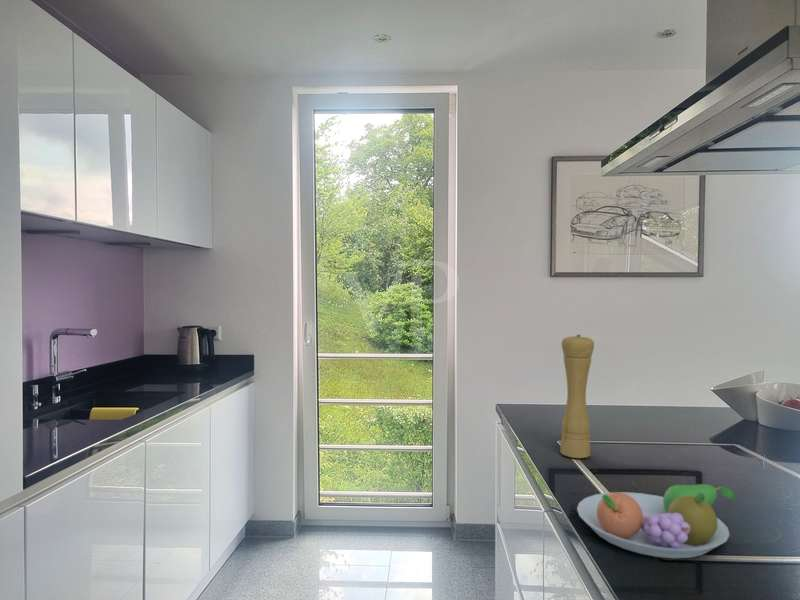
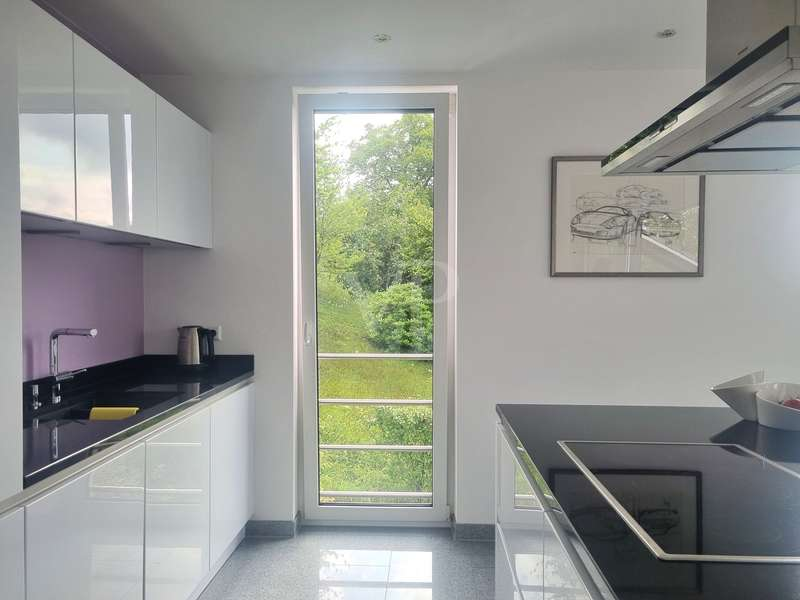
- fruit bowl (655, 505)
- pepper mill (577, 394)
